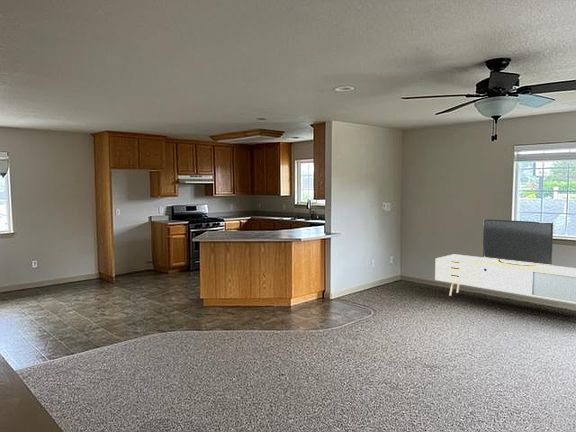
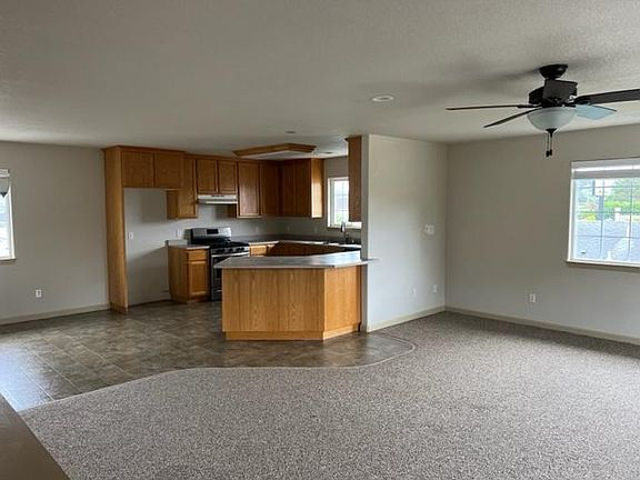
- media console (513, 263)
